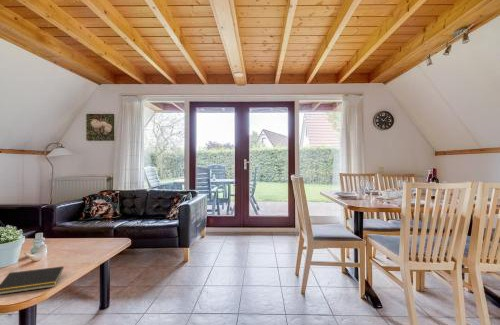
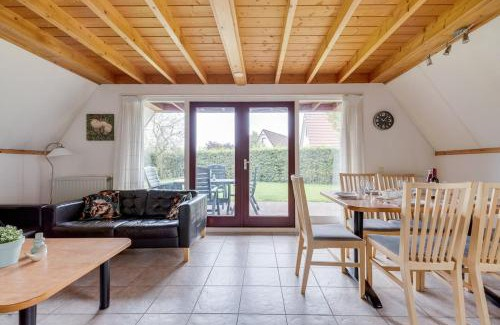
- notepad (31, 279)
